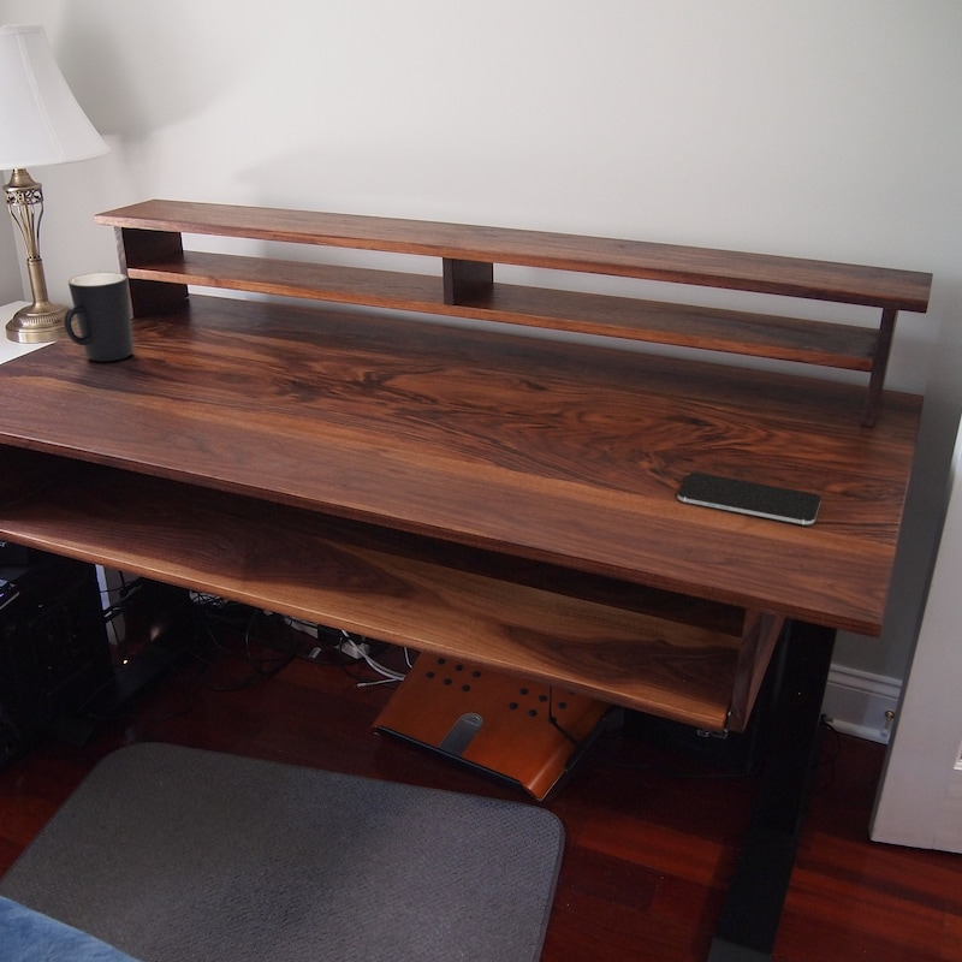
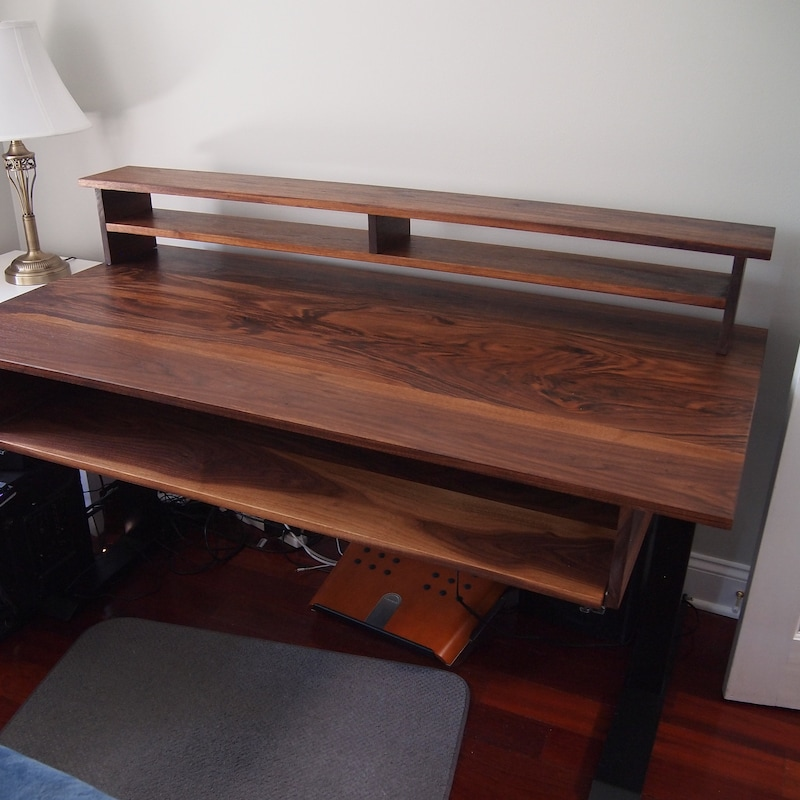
- smartphone (748, 497)
- mug (96, 320)
